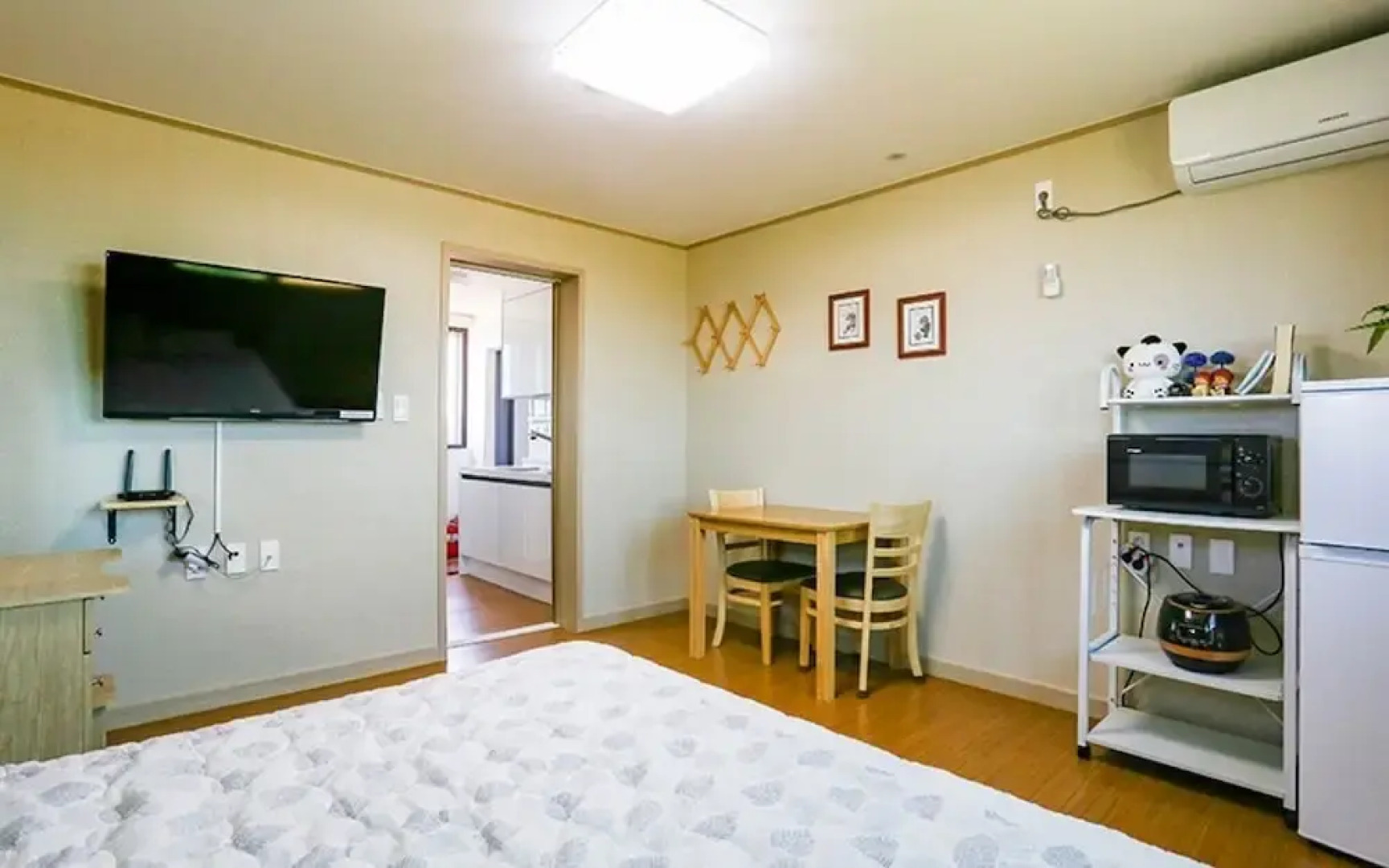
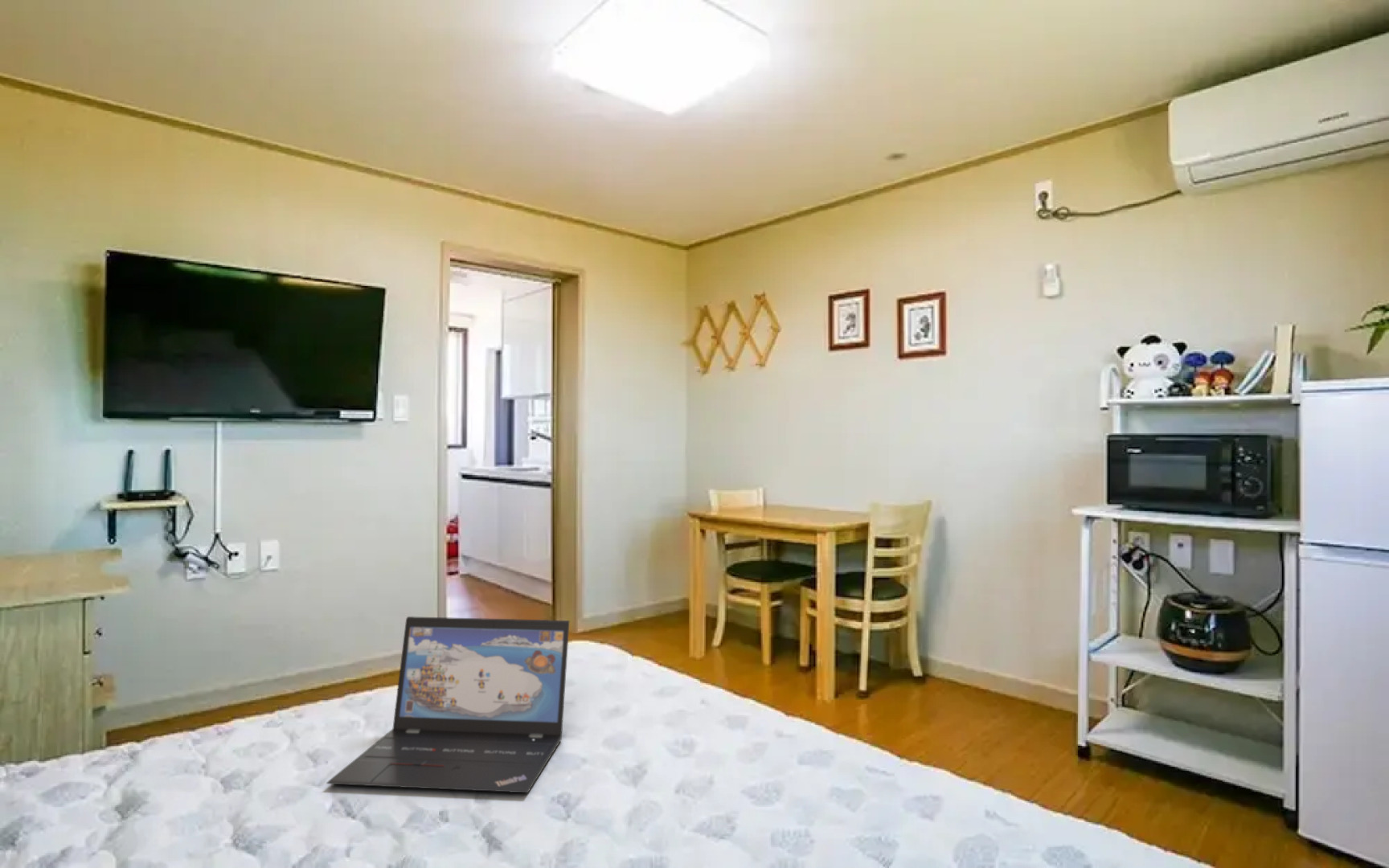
+ laptop (459, 696)
